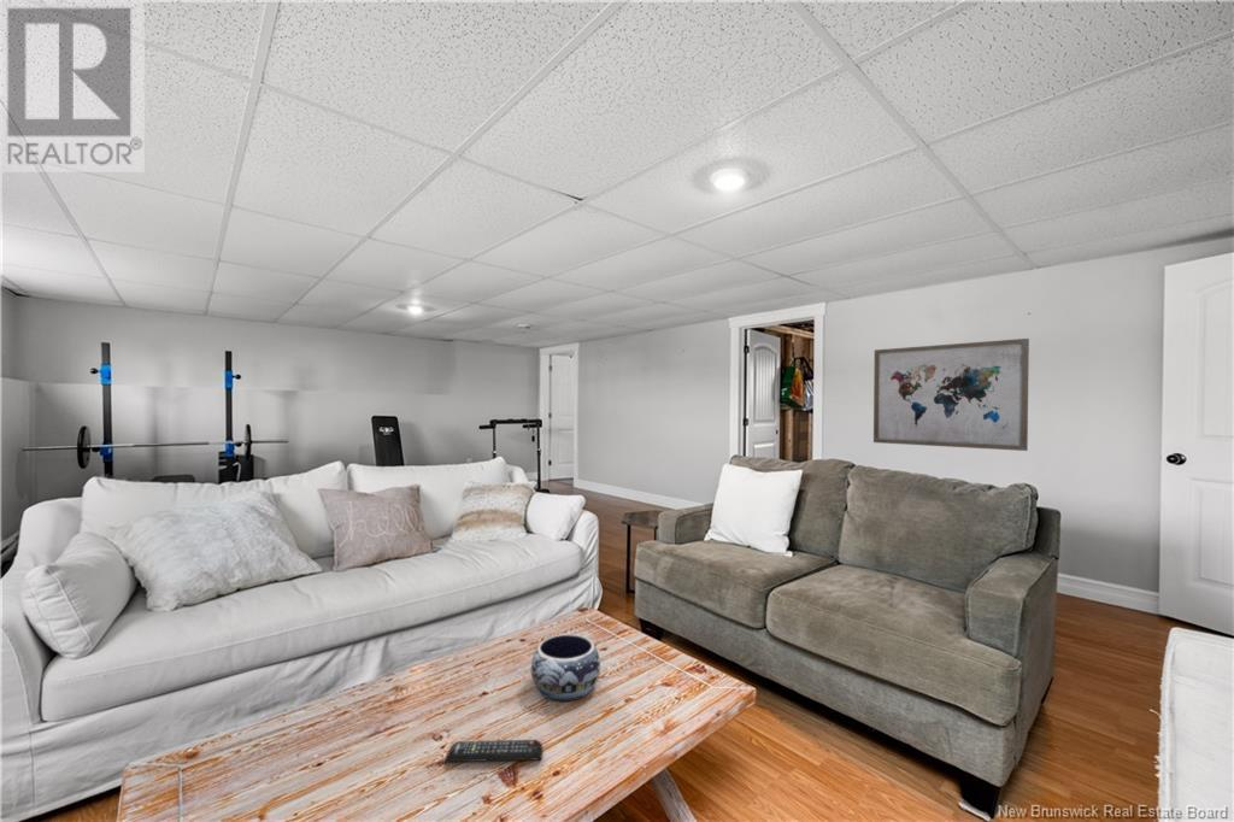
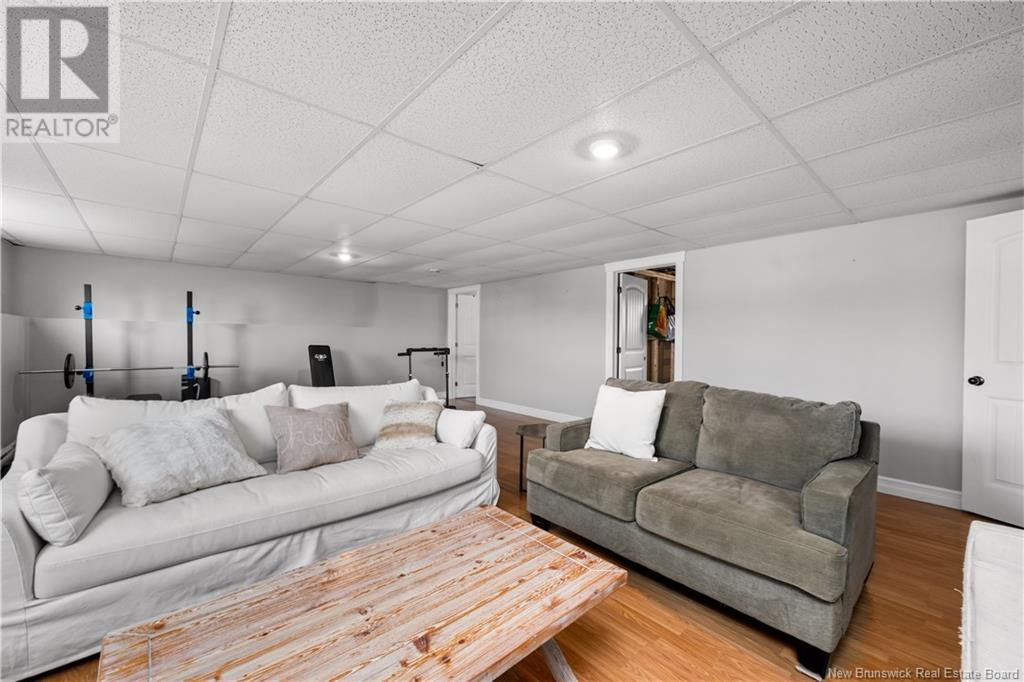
- remote control (494, 751)
- wall art (944, 395)
- decorative bowl (565, 665)
